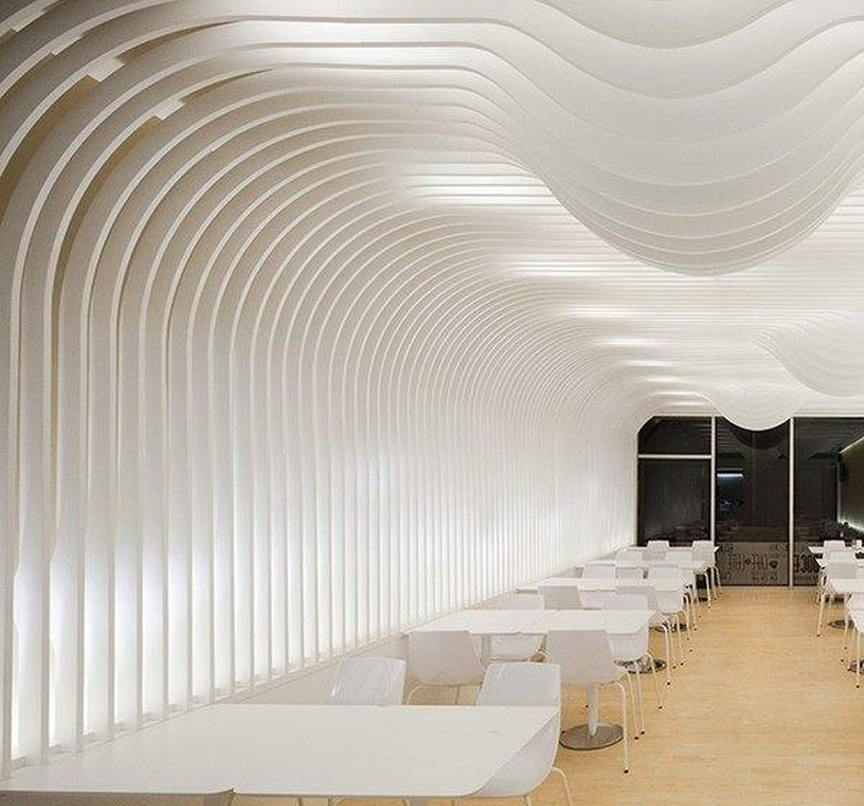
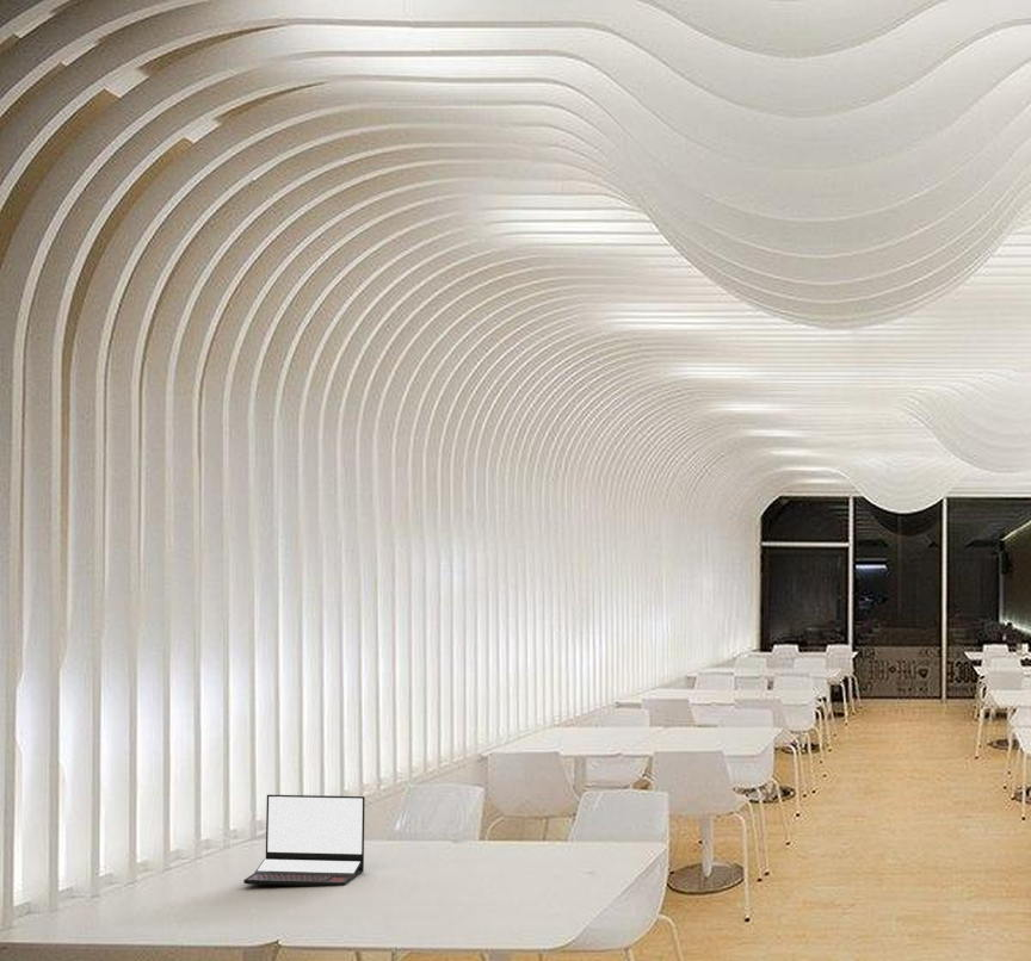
+ laptop (304, 839)
